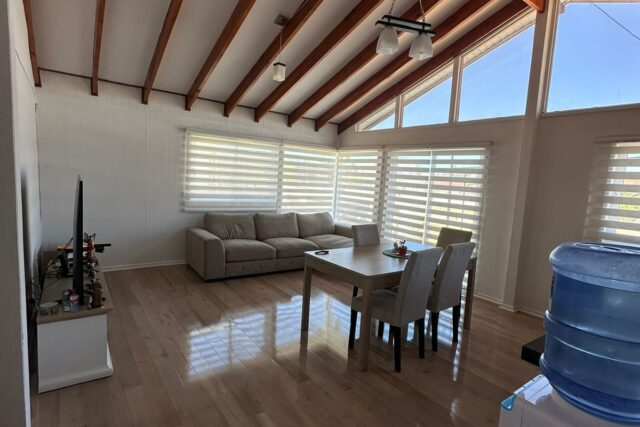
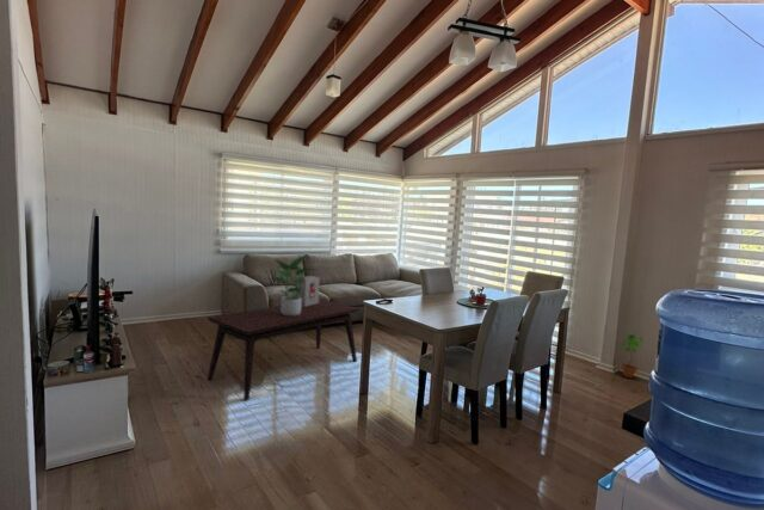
+ potted plant (288, 283)
+ coffee table (289, 332)
+ potted plant (630, 354)
+ decorative box (307, 290)
